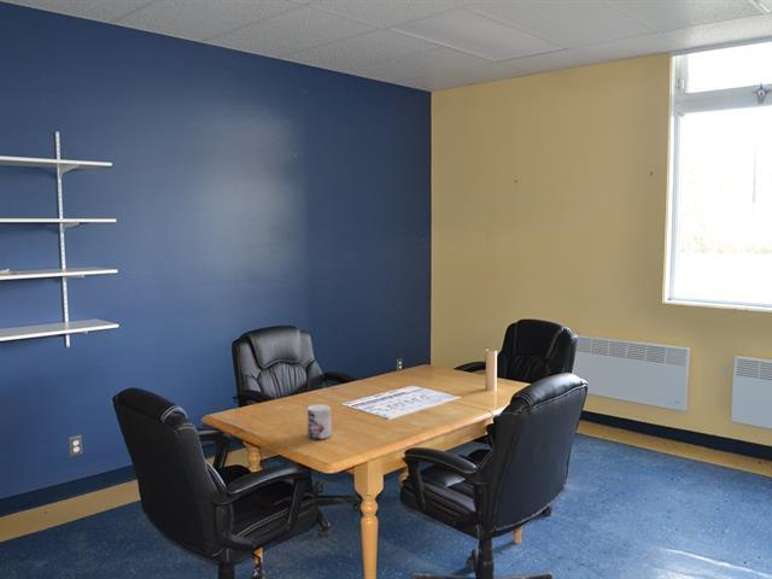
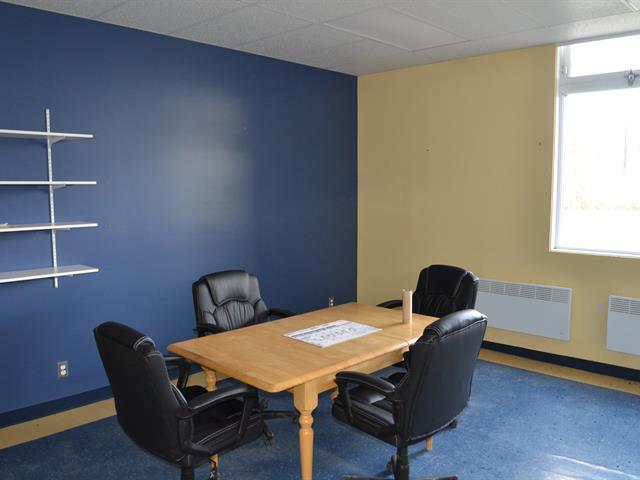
- mug (317, 421)
